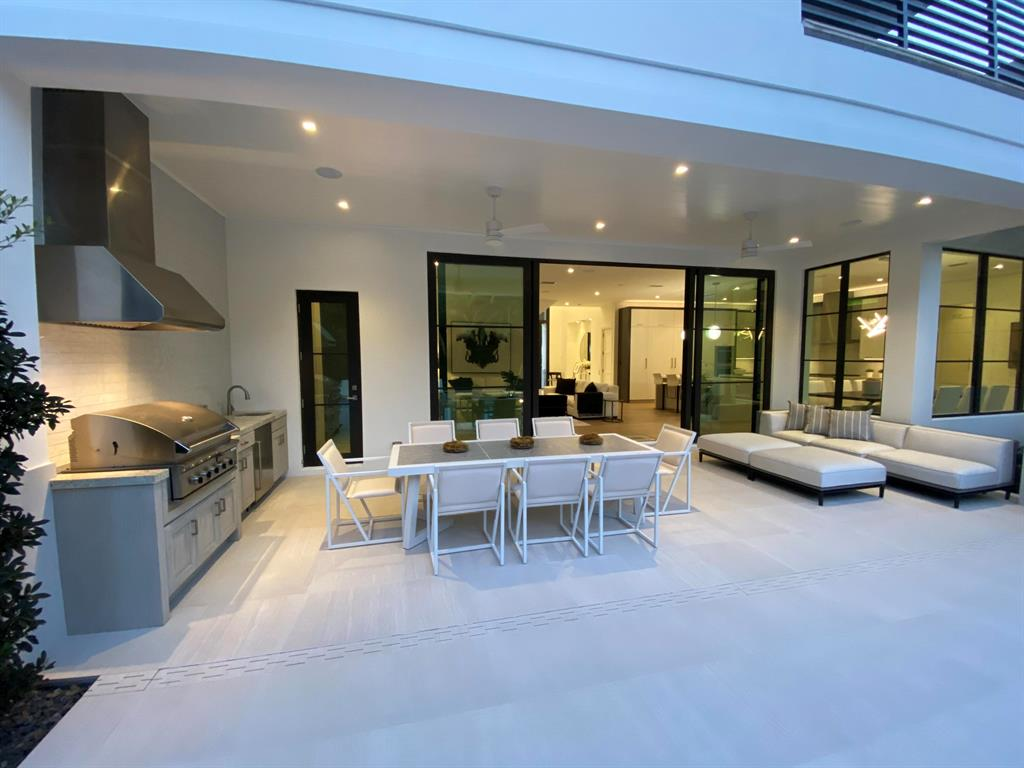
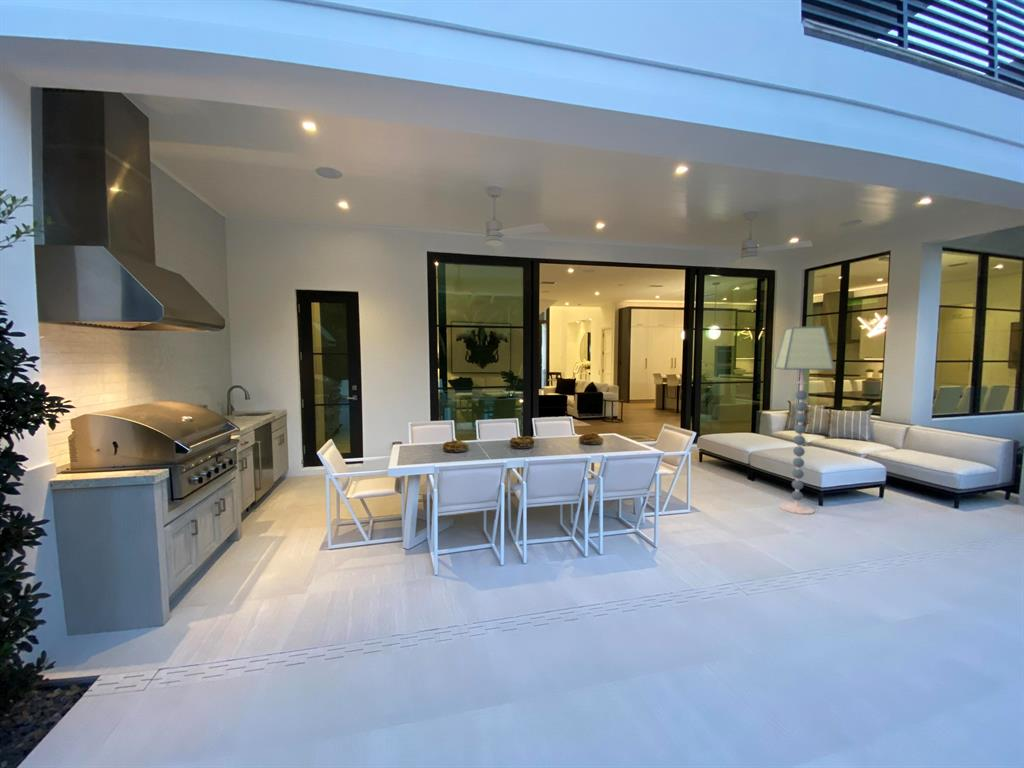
+ floor lamp (800, 419)
